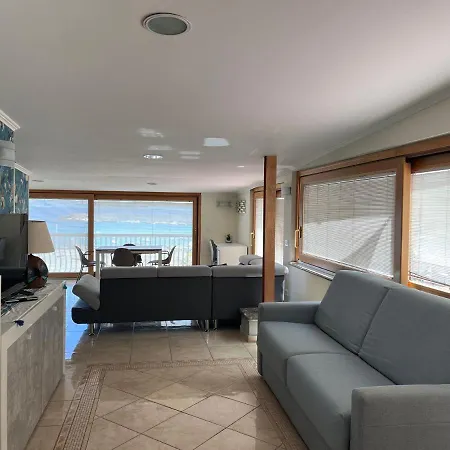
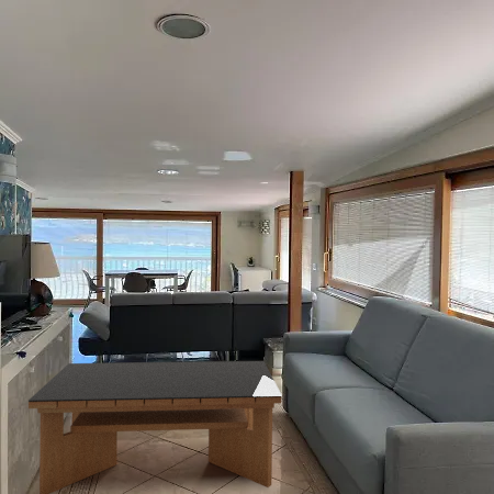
+ coffee table (162, 420)
